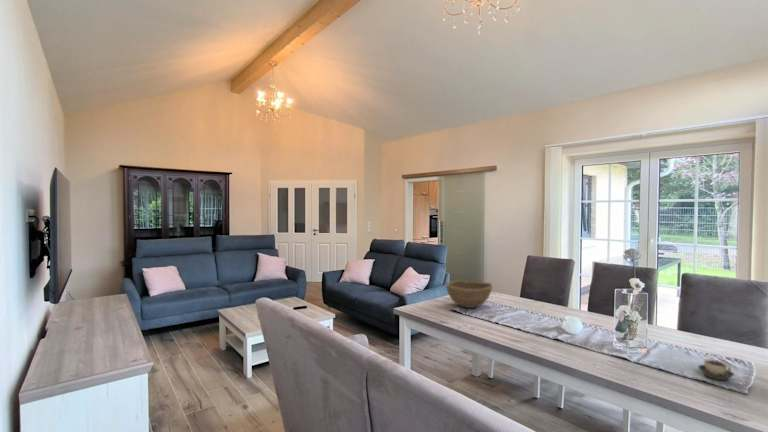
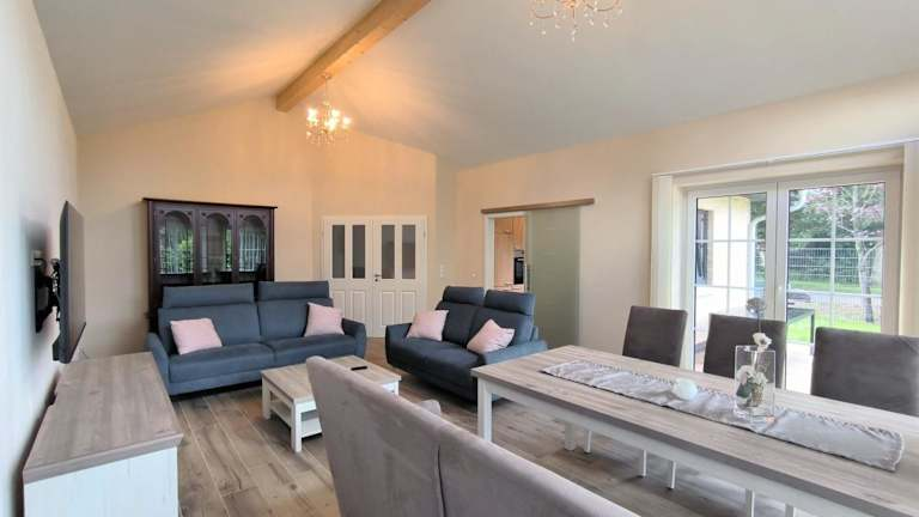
- cup (715, 369)
- bowl (468, 294)
